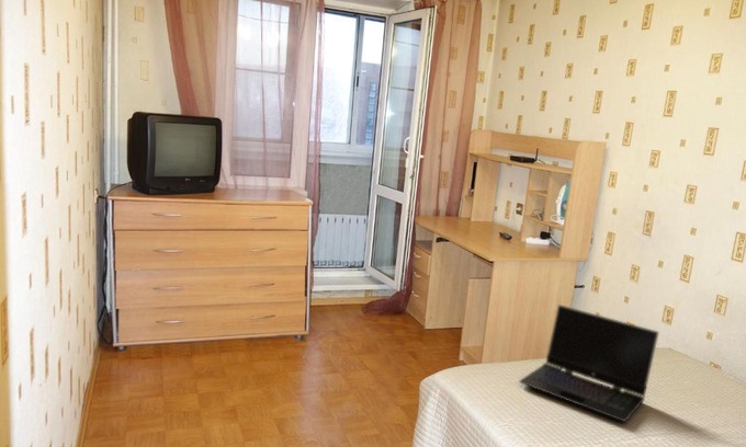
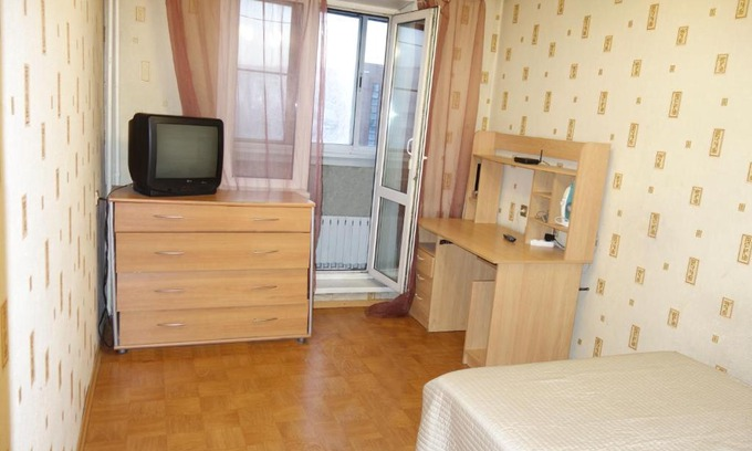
- laptop computer (588, 358)
